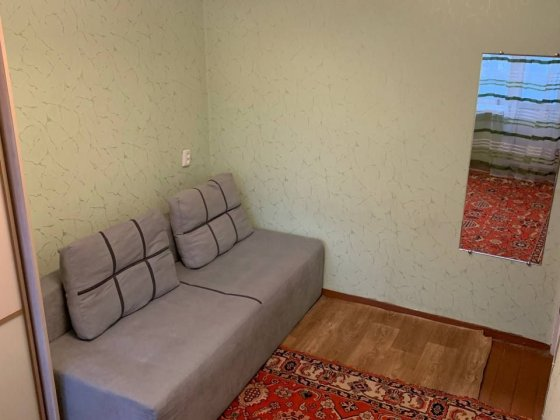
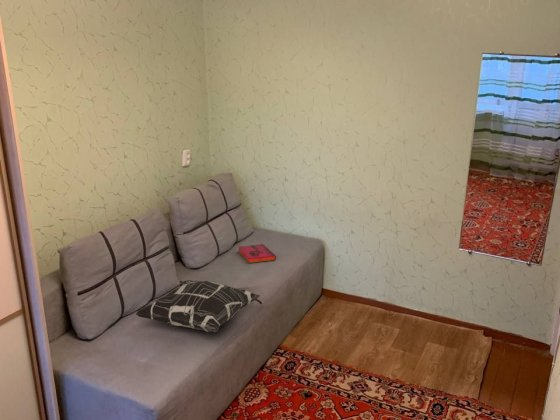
+ decorative pillow (199, 302)
+ hardback book (256, 253)
